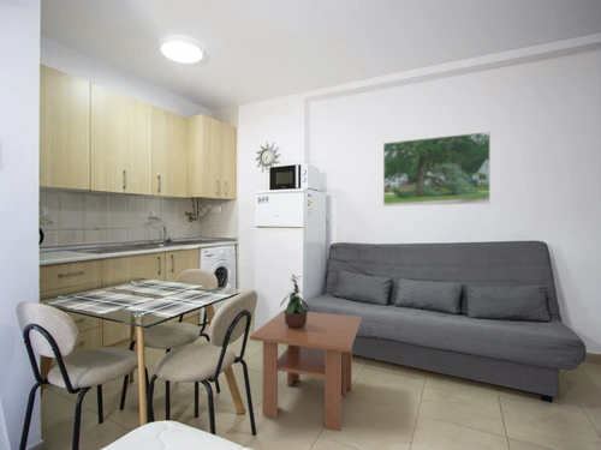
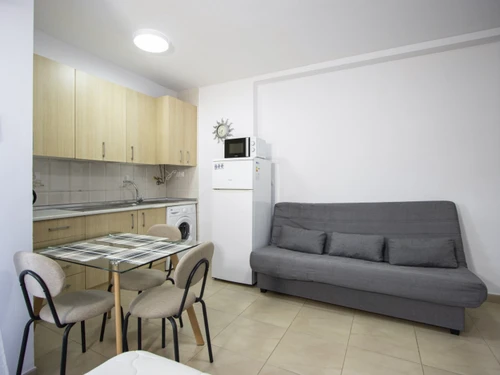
- coffee table (310, 362)
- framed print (433, 170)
- potted plant (293, 299)
